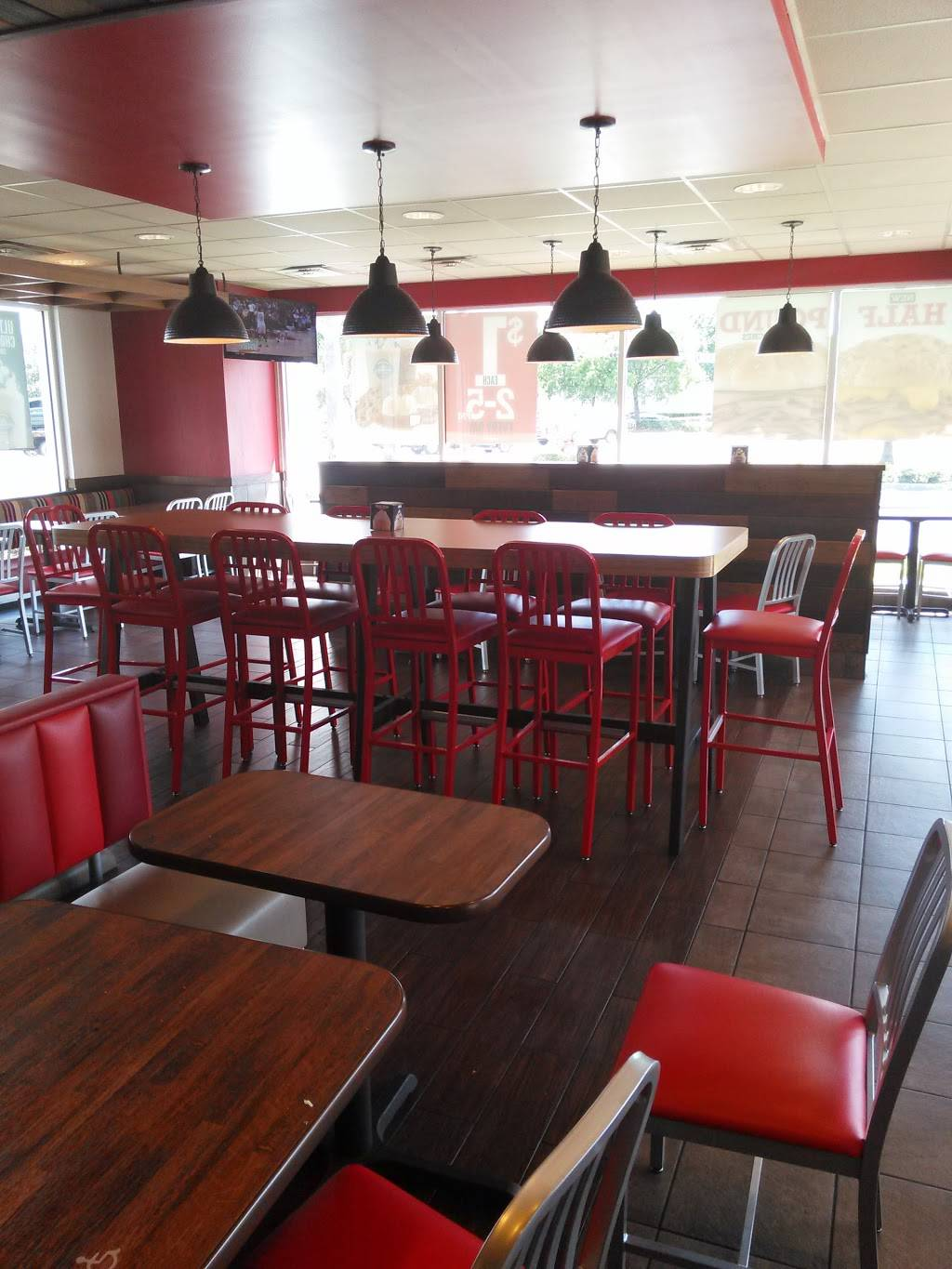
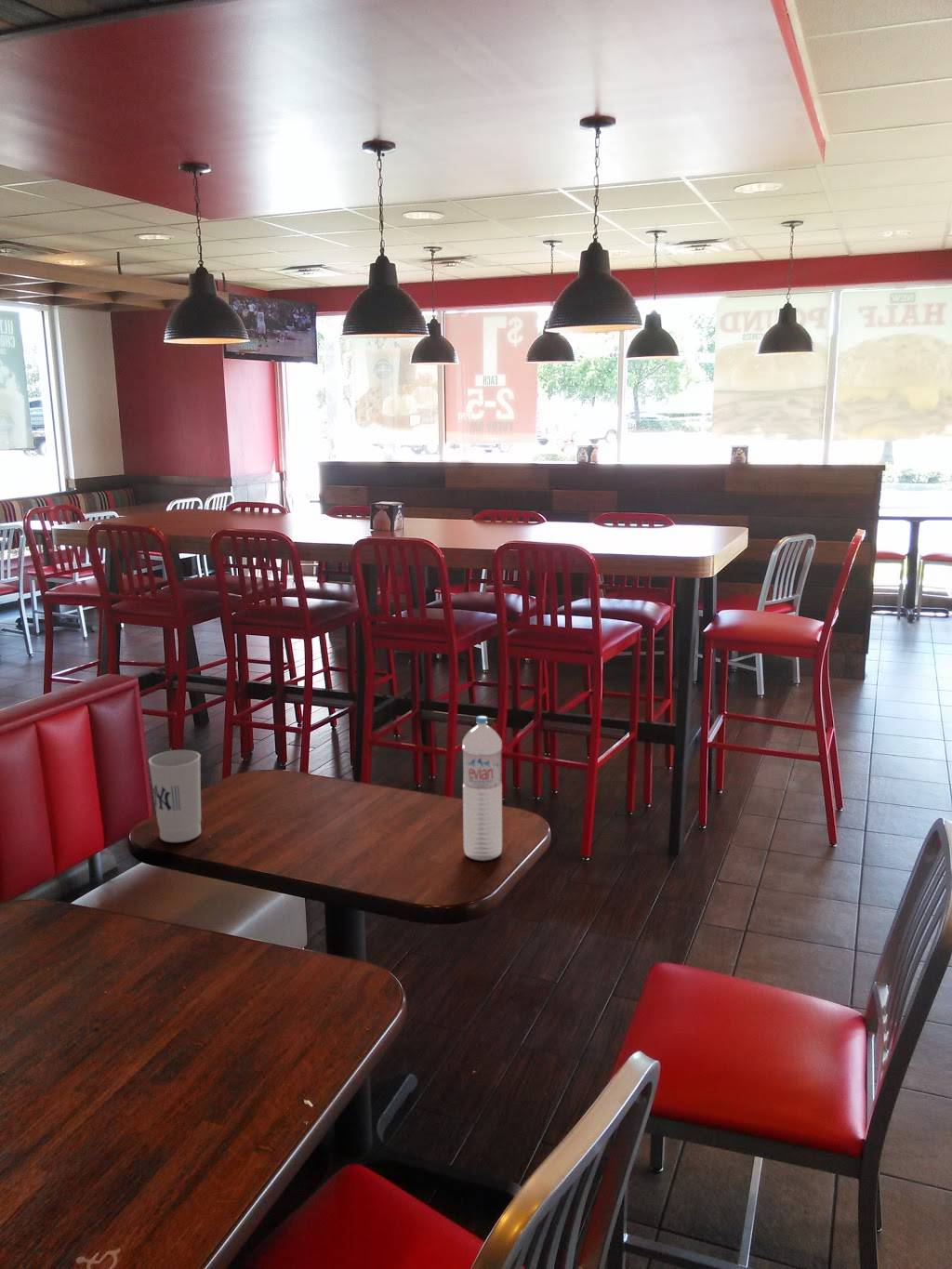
+ water bottle (482, 786)
+ cup (178, 796)
